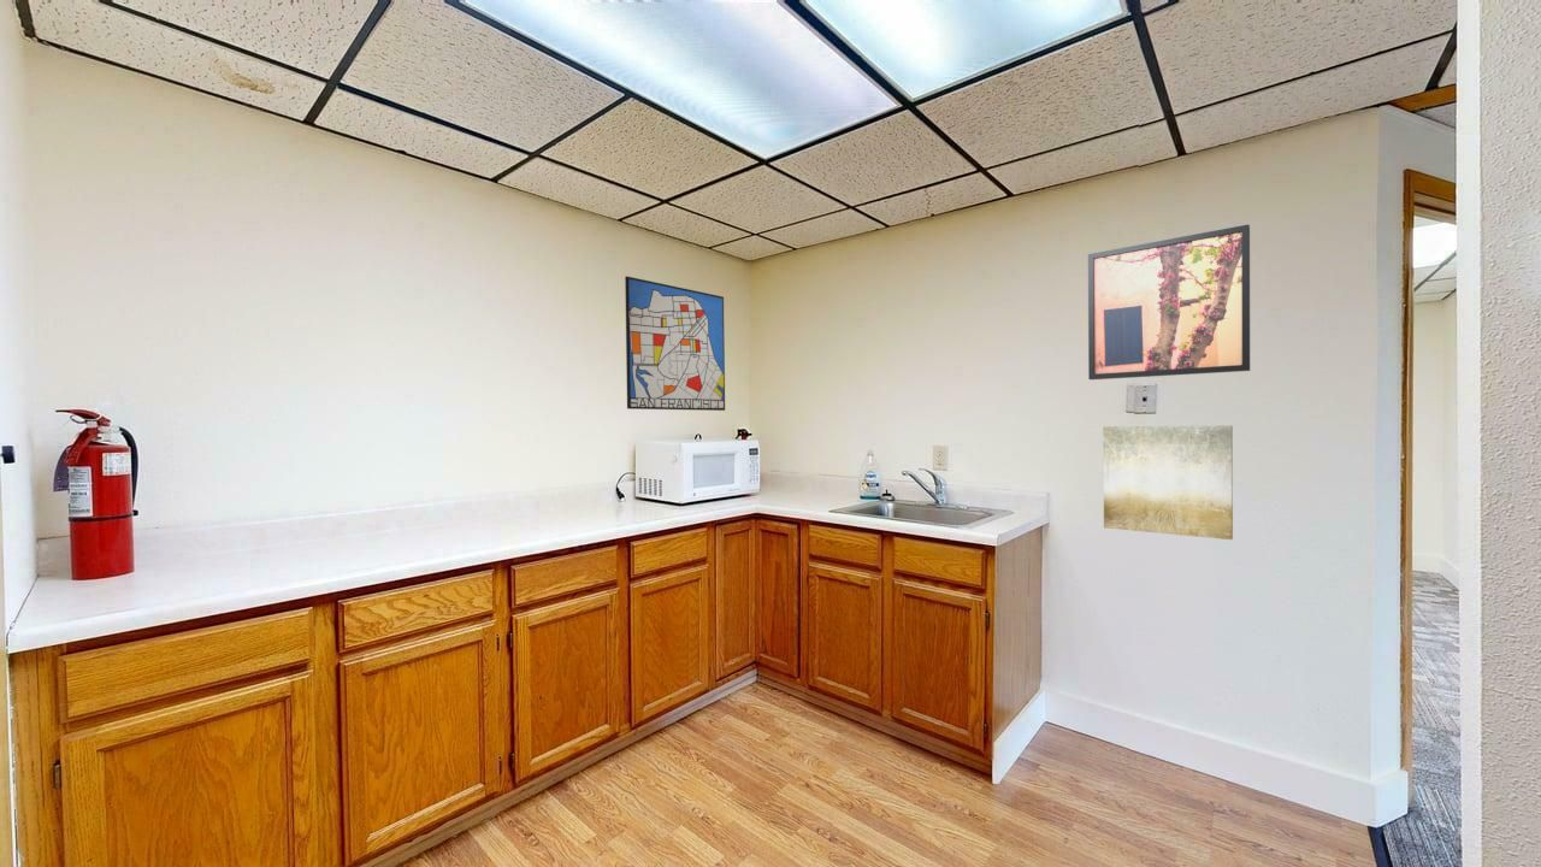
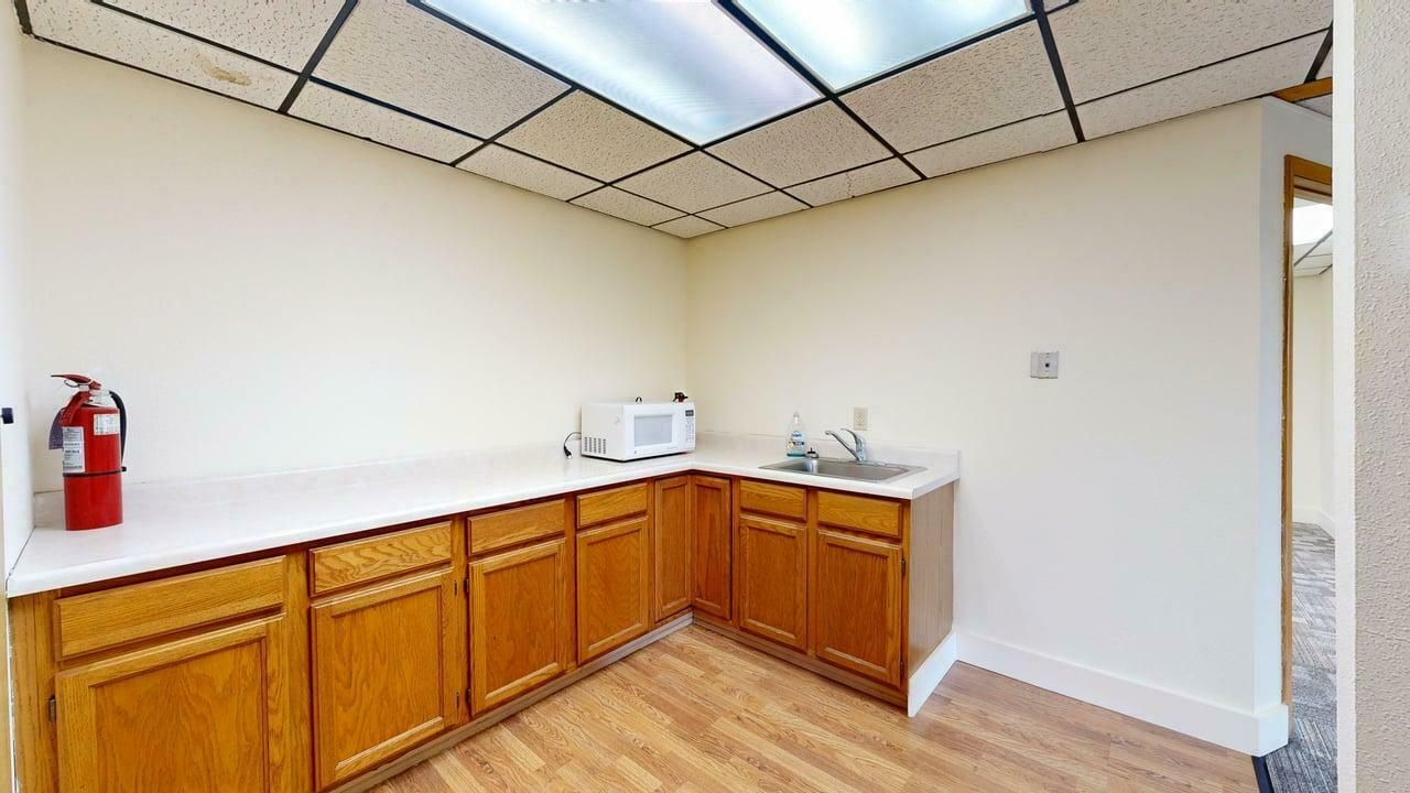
- wall art (679, 348)
- wall art (1163, 308)
- wall art (1164, 479)
